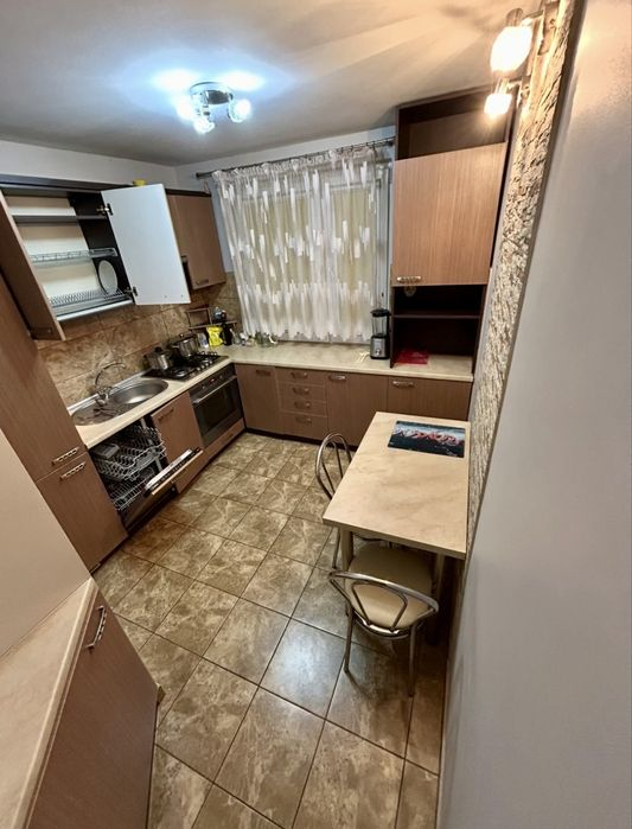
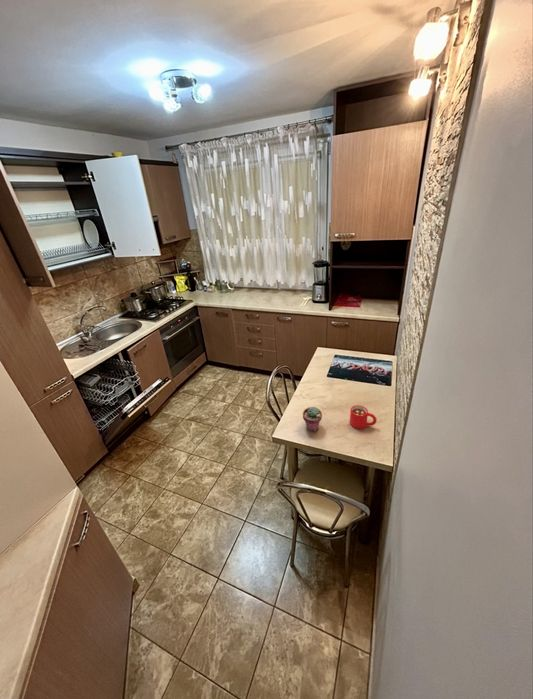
+ potted succulent (312, 417)
+ mug (363, 417)
